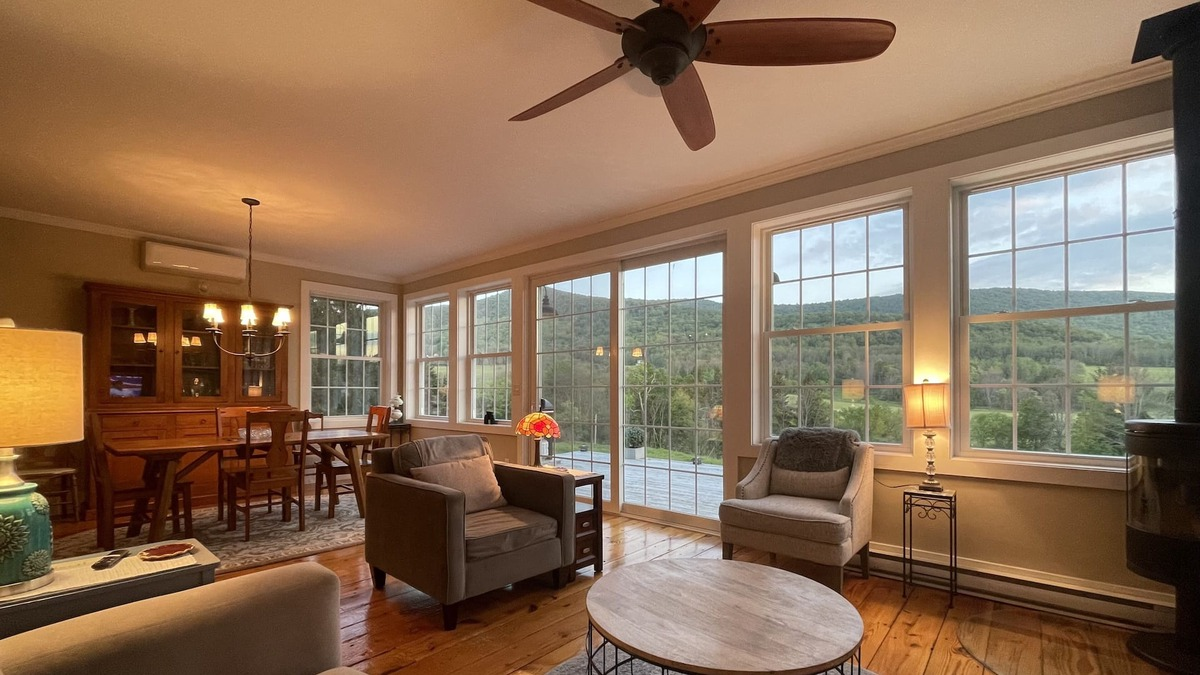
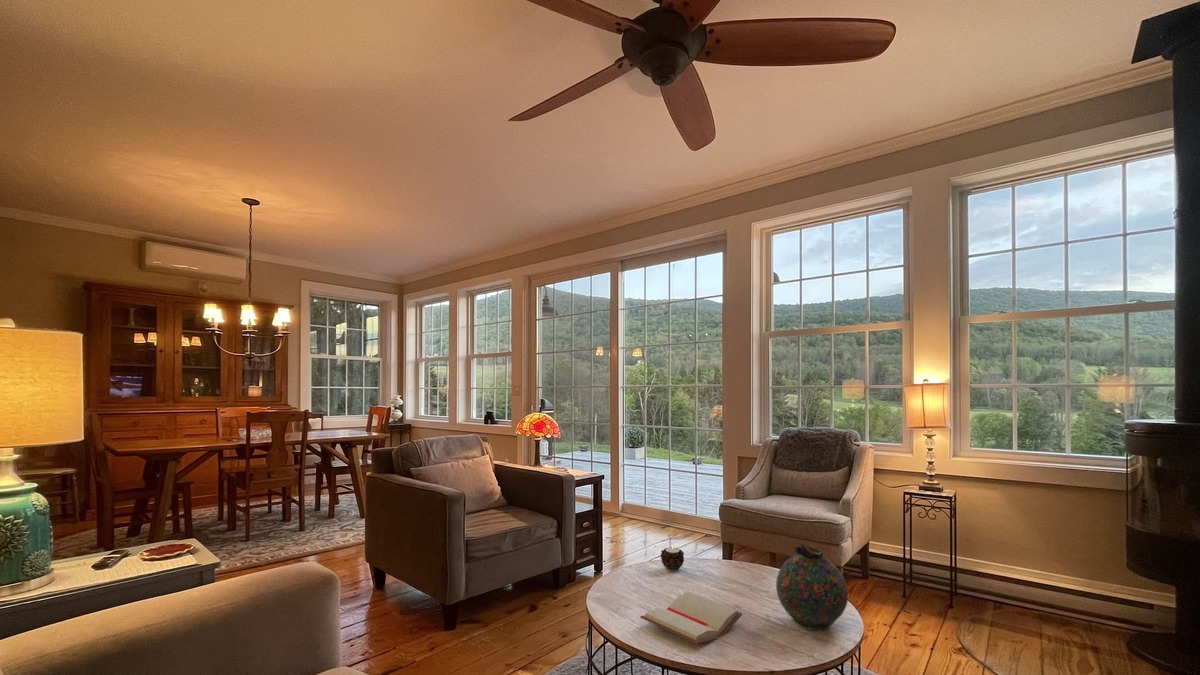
+ paperback book (691, 618)
+ snuff bottle (811, 582)
+ candle (672, 557)
